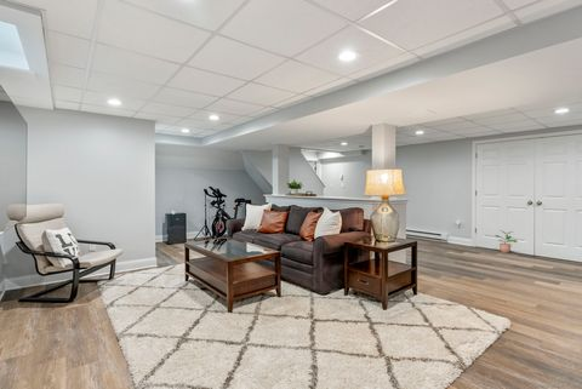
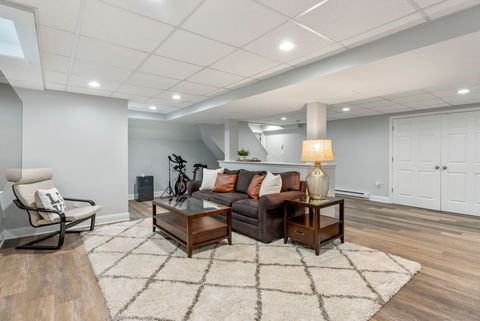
- potted plant (507, 240)
